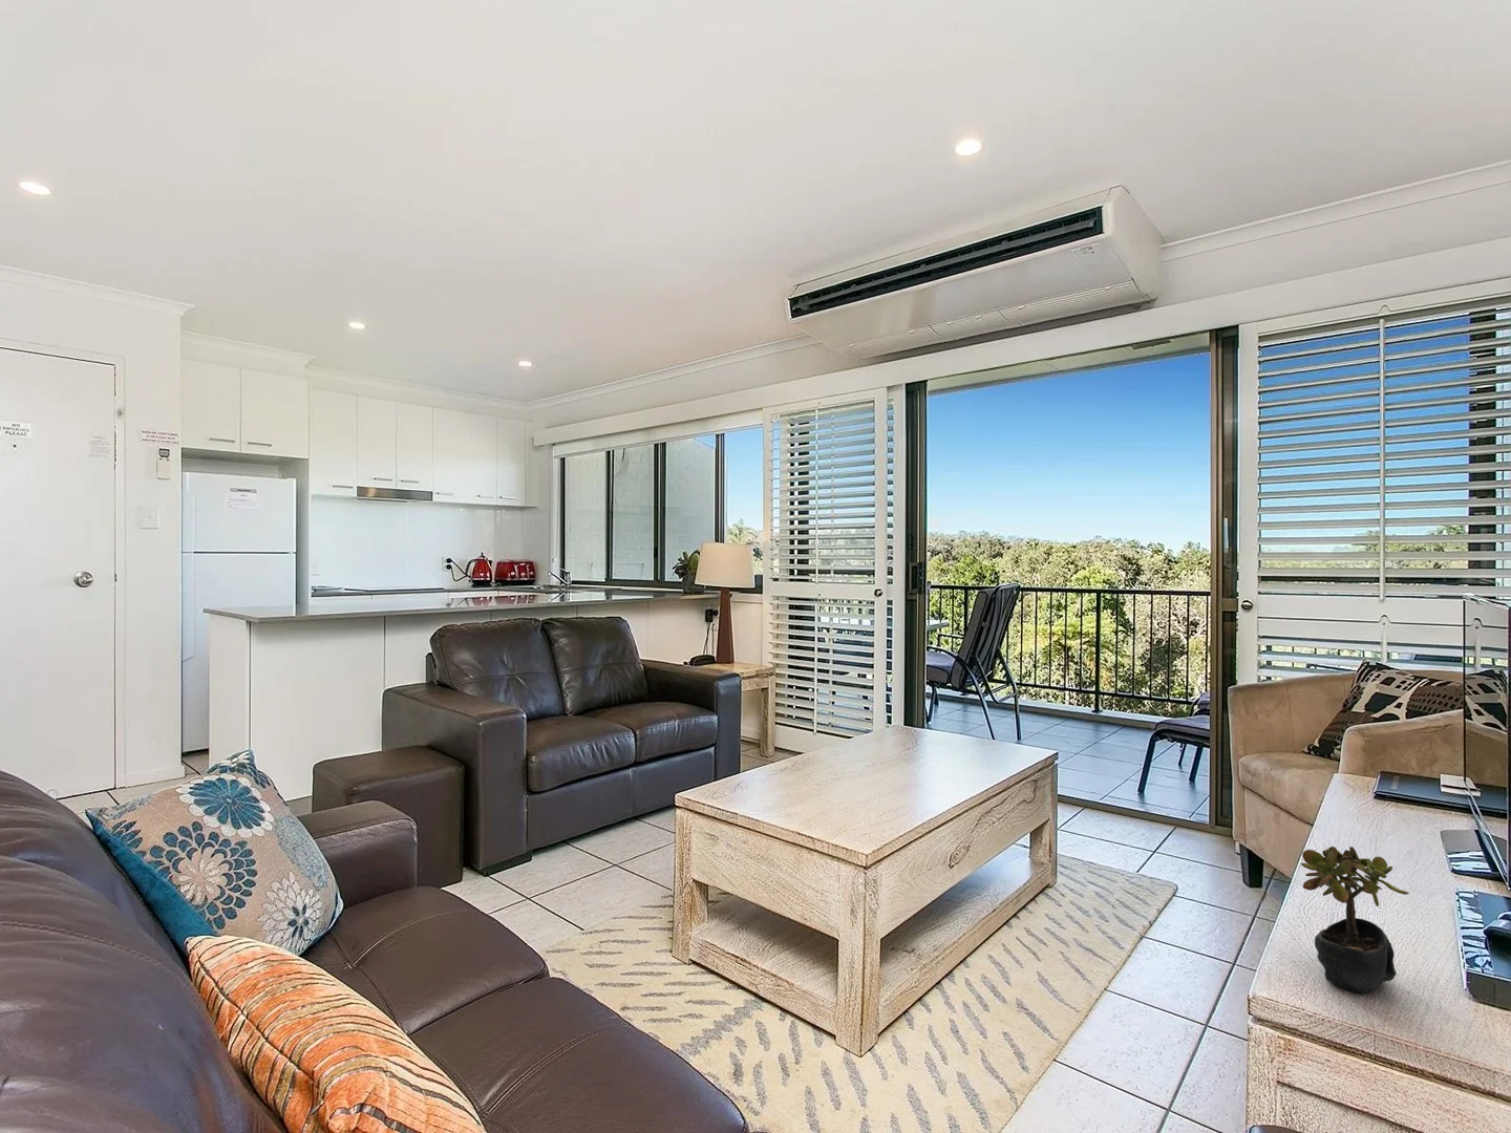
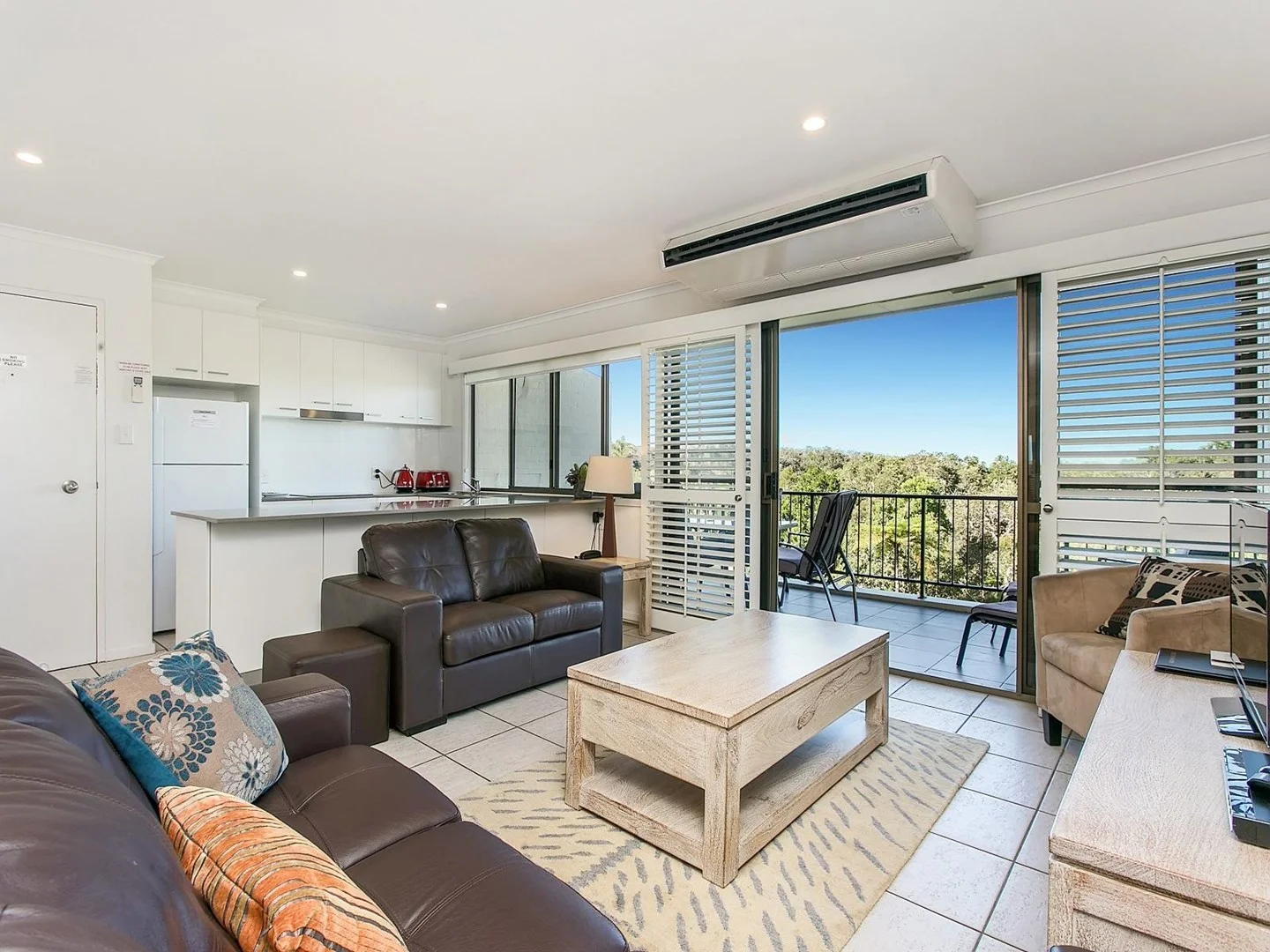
- succulent plant (1353, 912)
